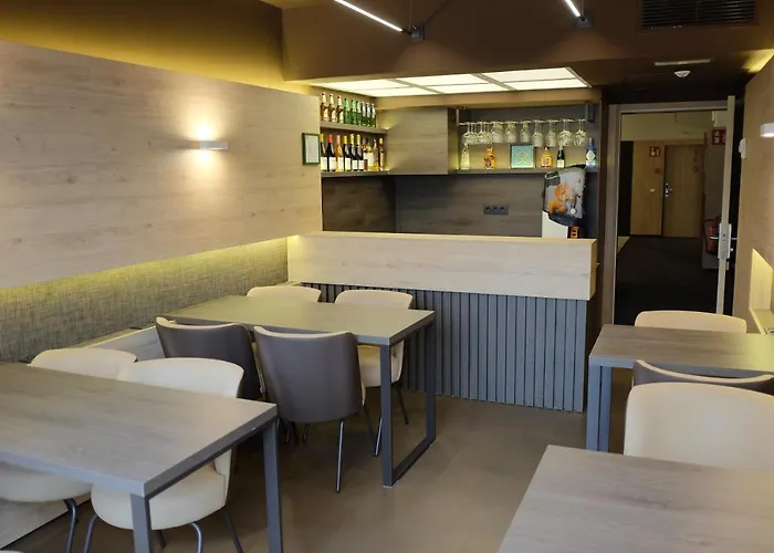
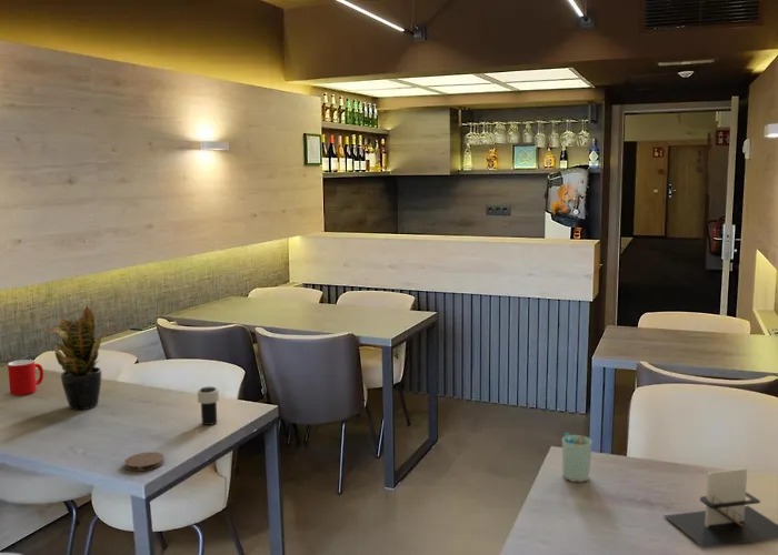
+ cup (27, 375)
+ cup (577, 454)
+ cup (208, 405)
+ coaster (144, 461)
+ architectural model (728, 500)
+ potted plant (77, 355)
